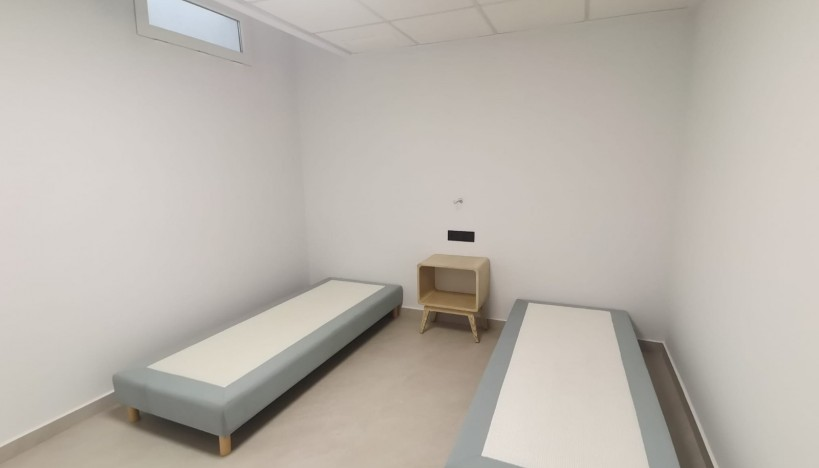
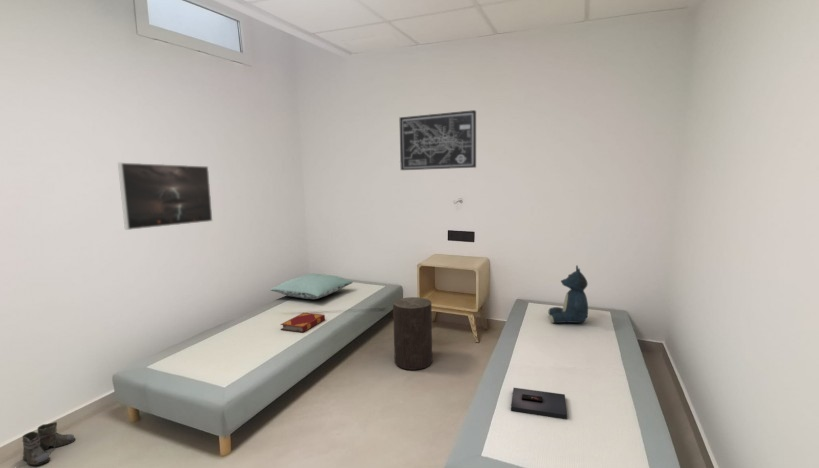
+ book (538, 401)
+ wall art (436, 141)
+ boots (44, 441)
+ stool (412, 332)
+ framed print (170, 195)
+ teddy bear (568, 293)
+ pillow (313, 285)
+ hardback book (303, 322)
